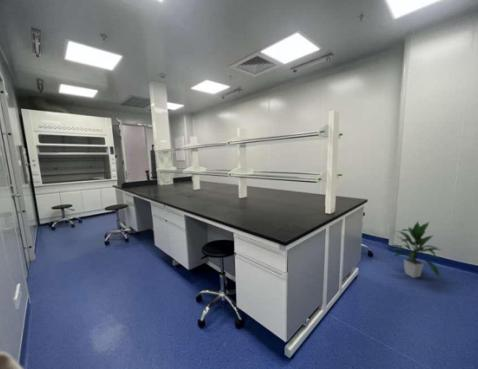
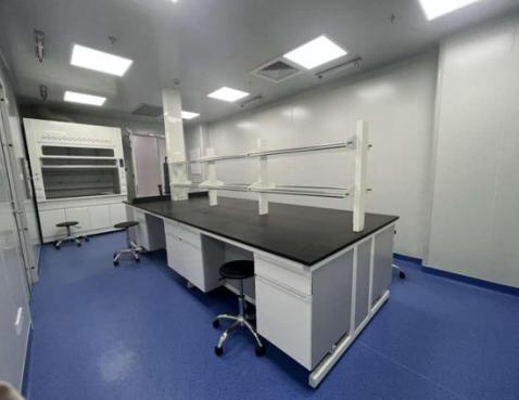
- indoor plant (415, 249)
